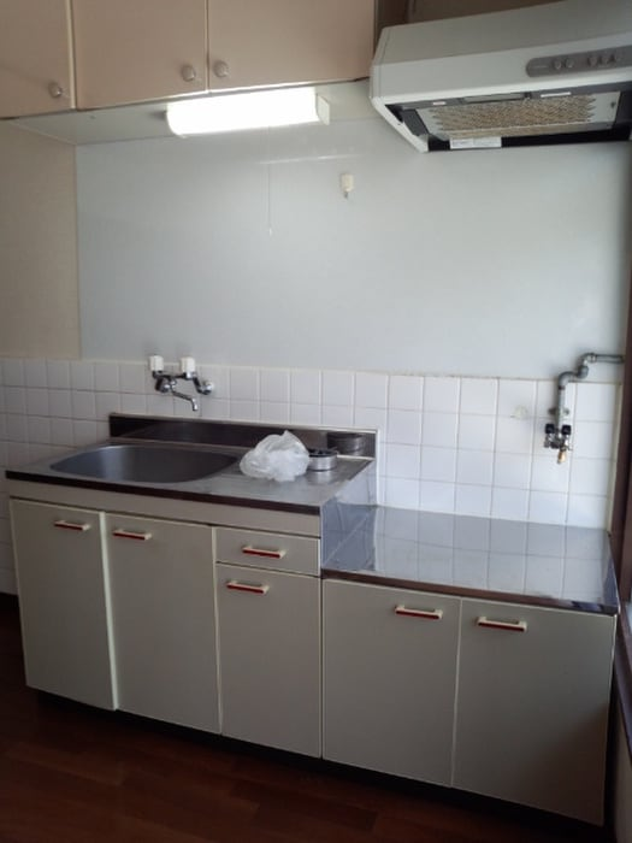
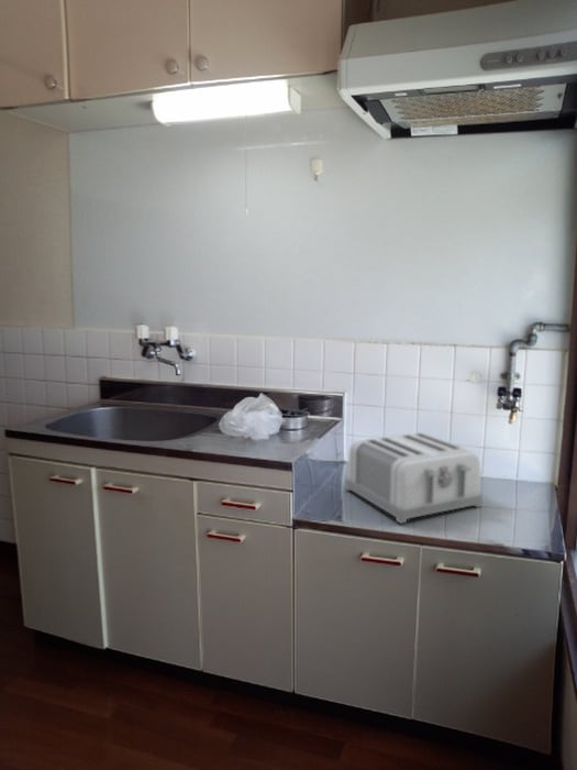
+ toaster (414, 472)
